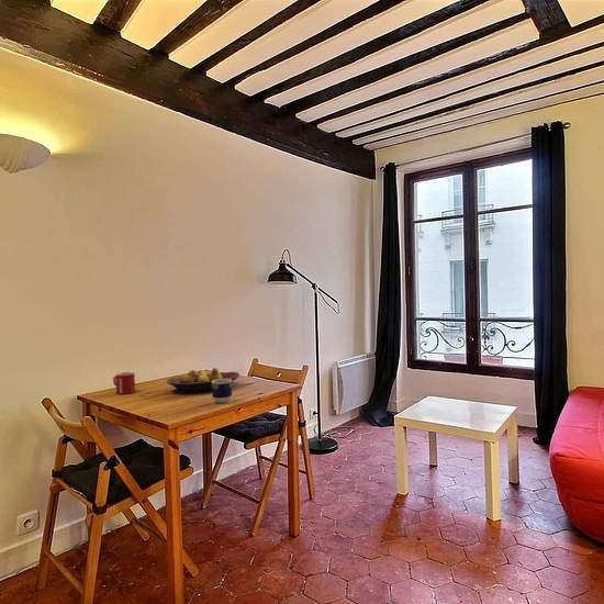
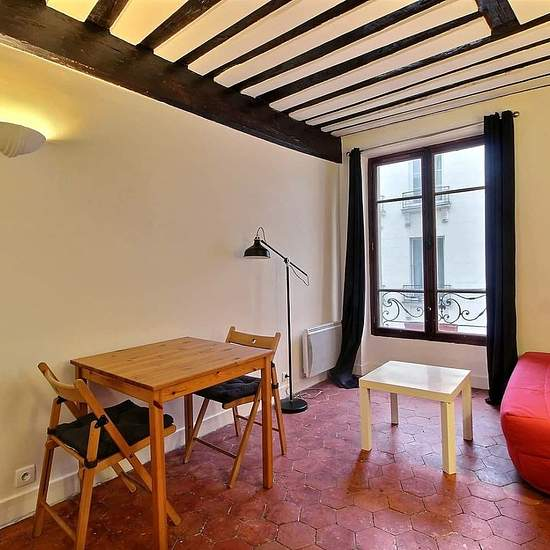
- cup (223, 391)
- fruit bowl (204, 378)
- mug (123, 382)
